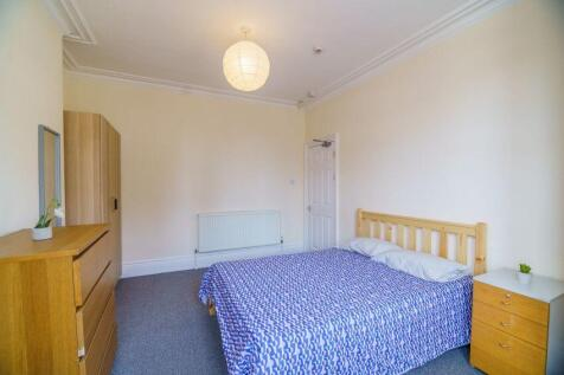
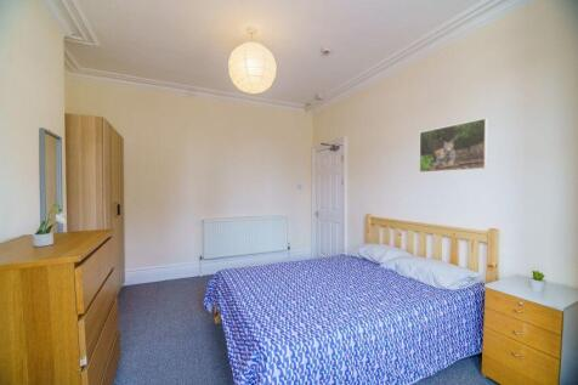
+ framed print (449, 148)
